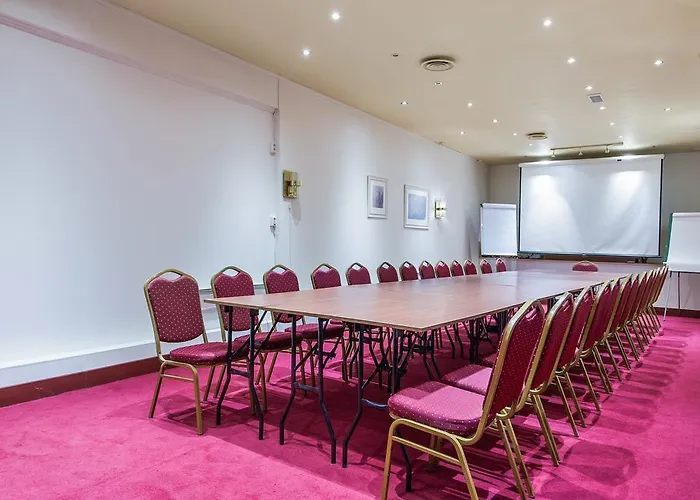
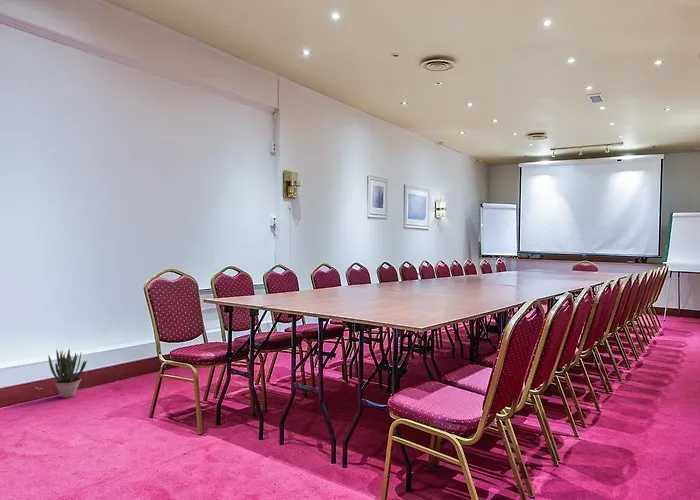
+ potted plant (67, 372)
